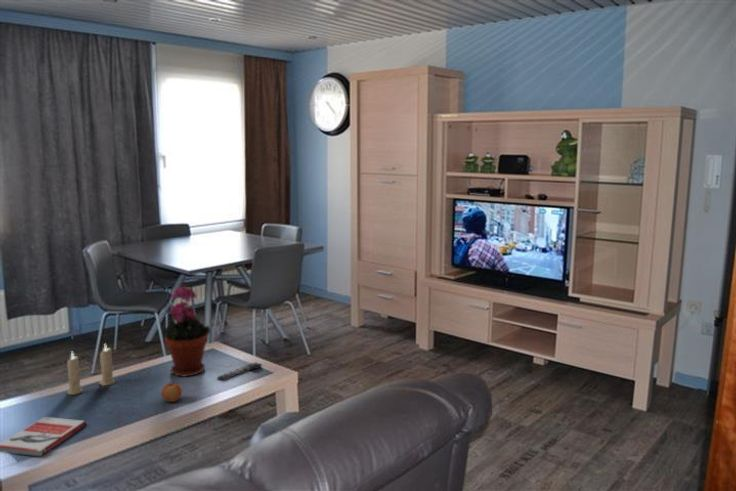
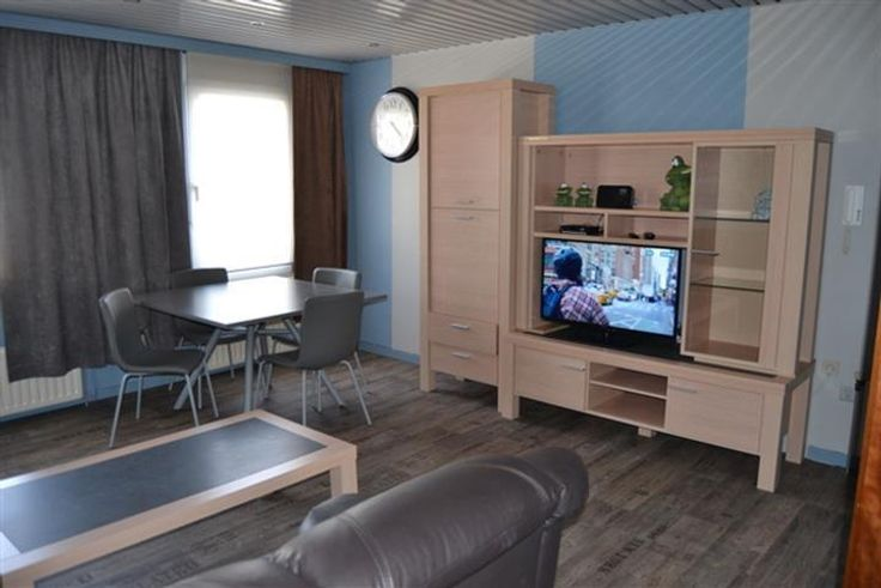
- candle (100, 363)
- book (43, 435)
- potted plant (184, 329)
- remote control (240, 371)
- apple (172, 391)
